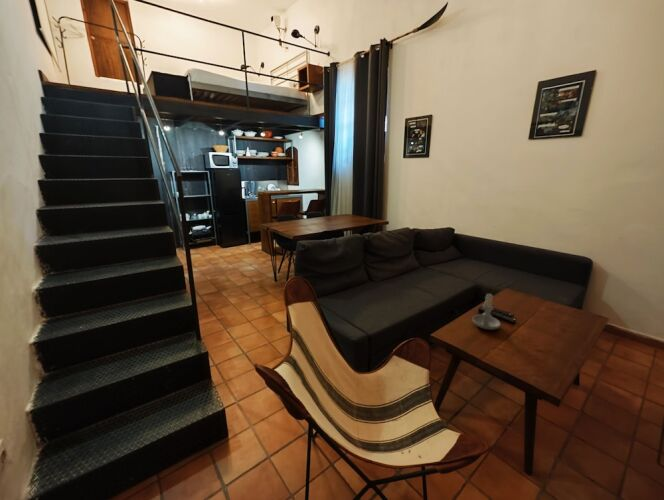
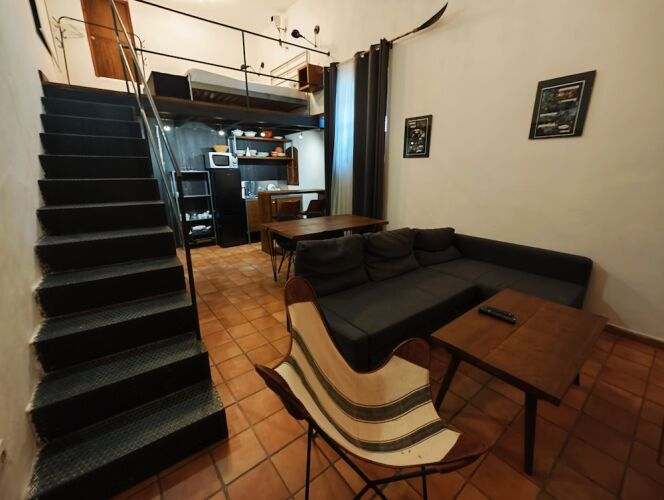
- candle (488, 309)
